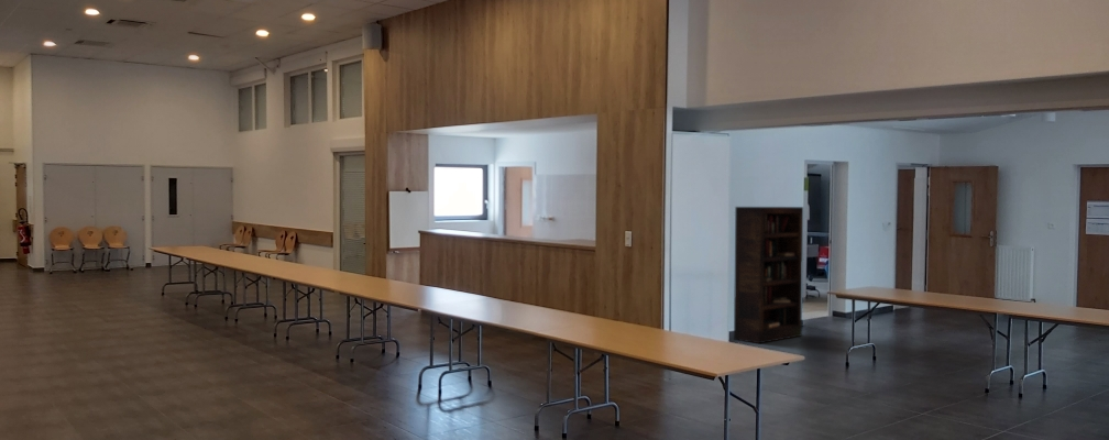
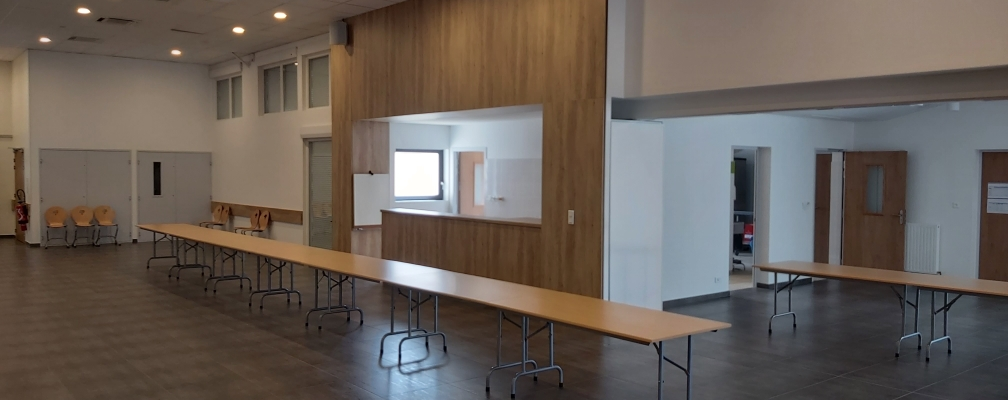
- bookcase (769, 272)
